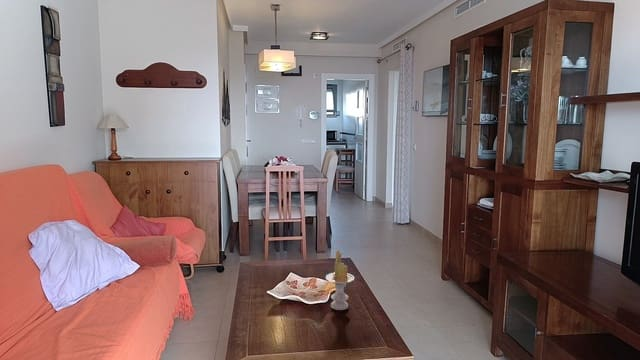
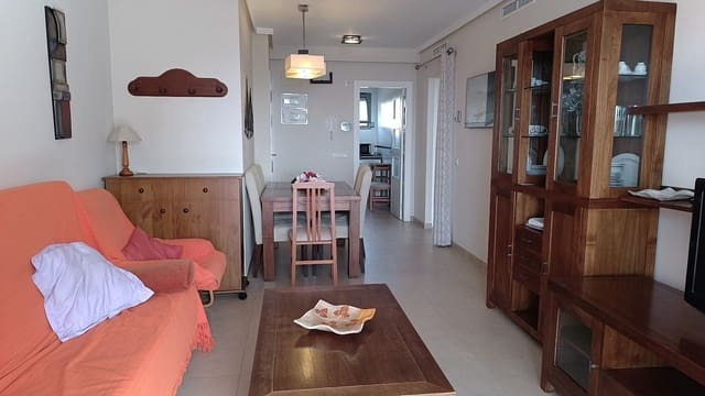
- candle (339, 279)
